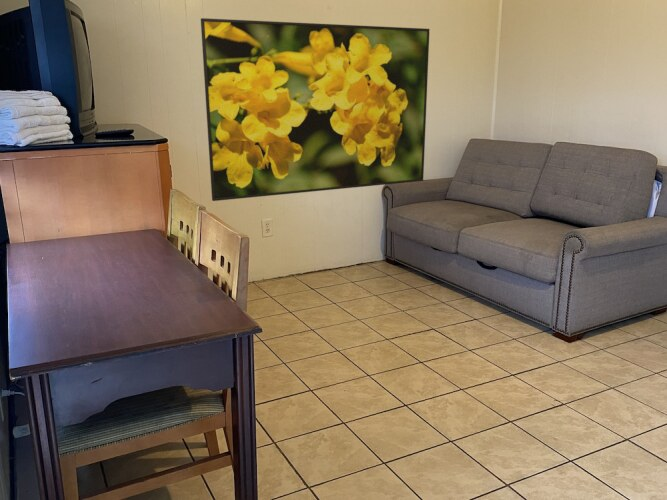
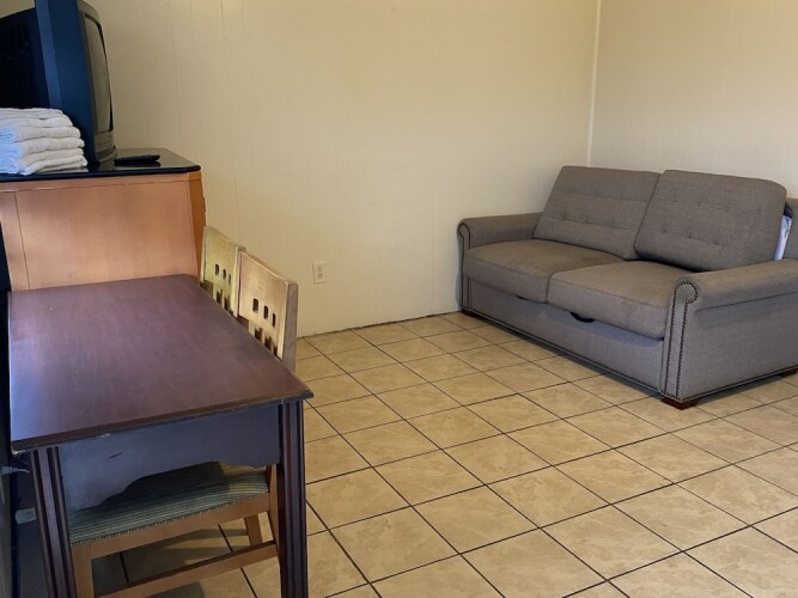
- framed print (326, 110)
